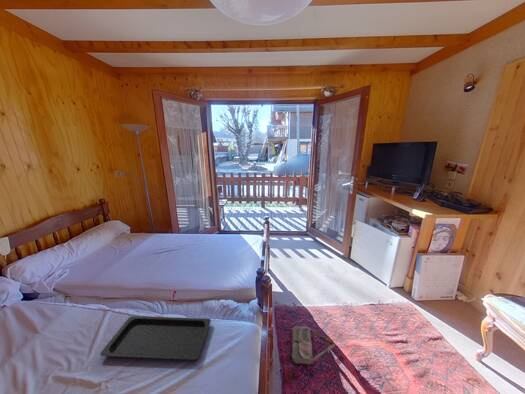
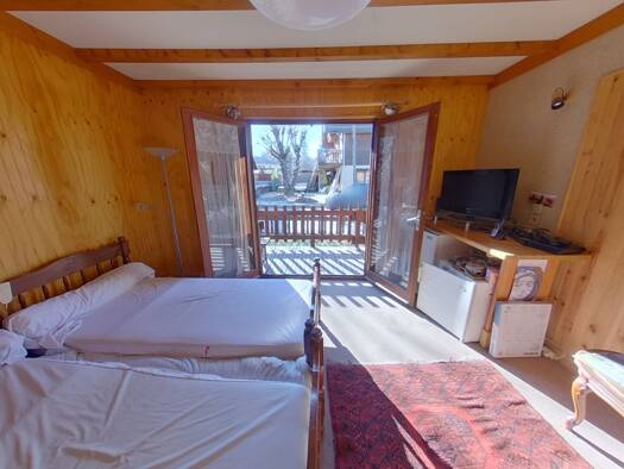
- bag (311, 343)
- serving tray (160, 337)
